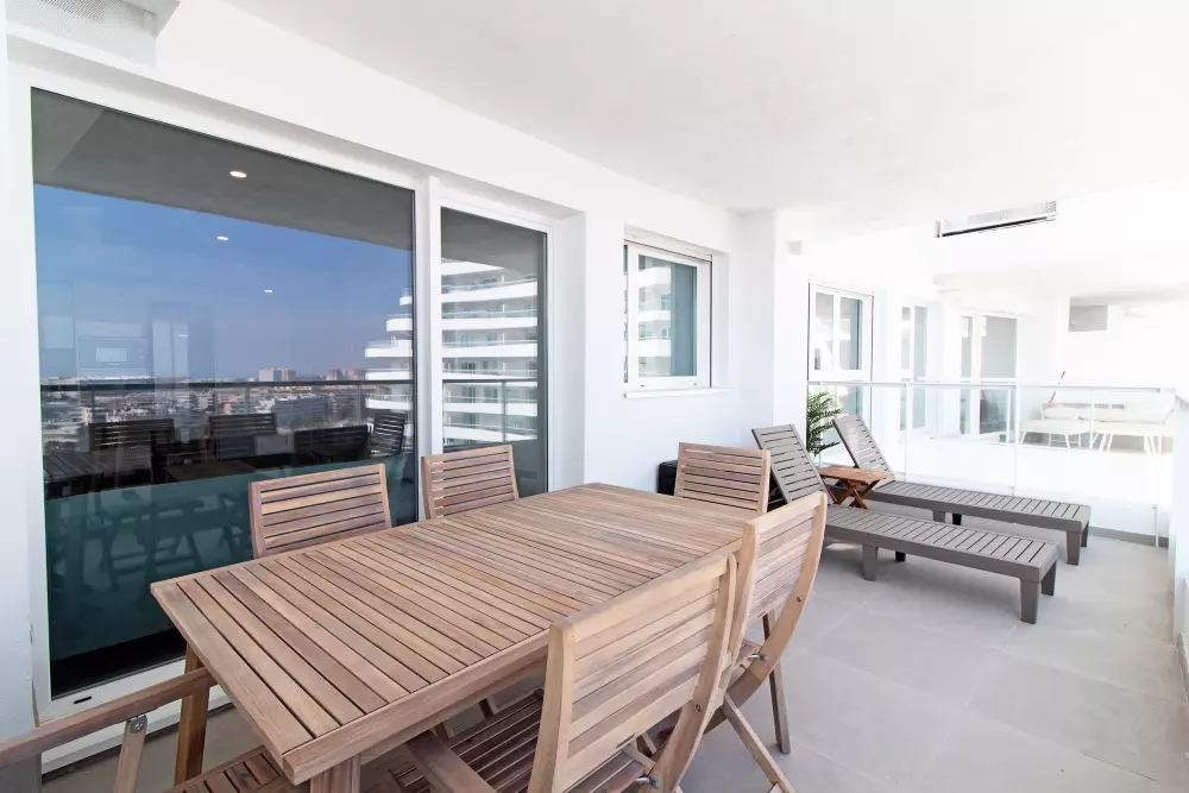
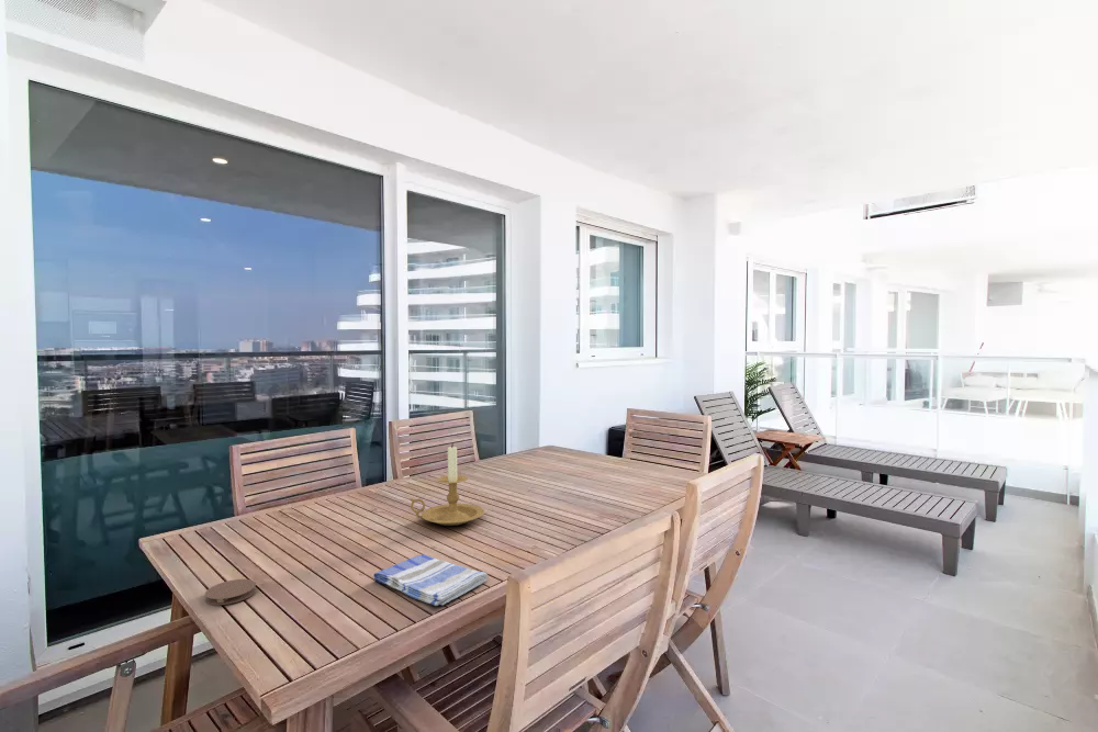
+ dish towel (430, 576)
+ coaster (231, 592)
+ candle holder (452, 482)
